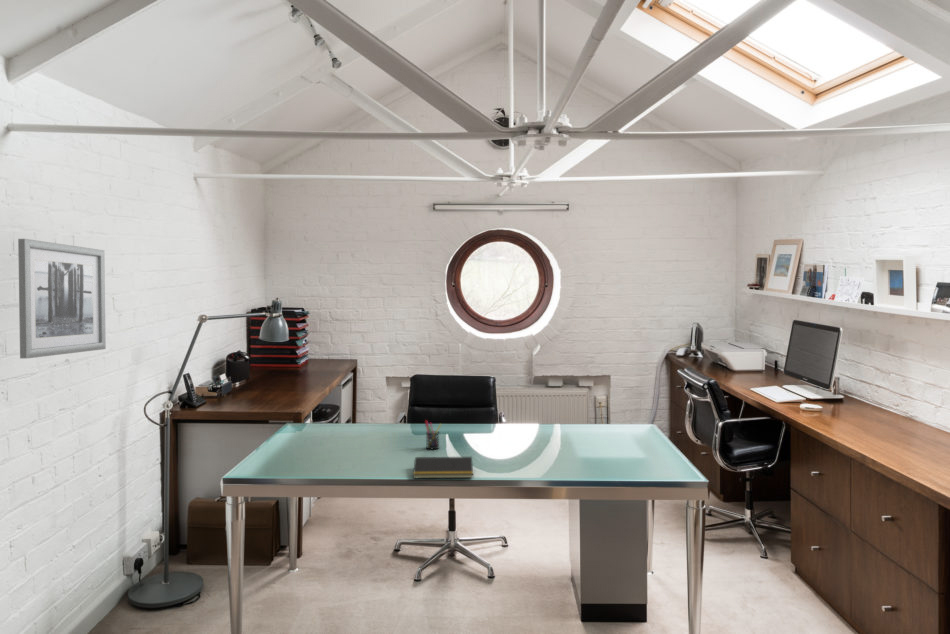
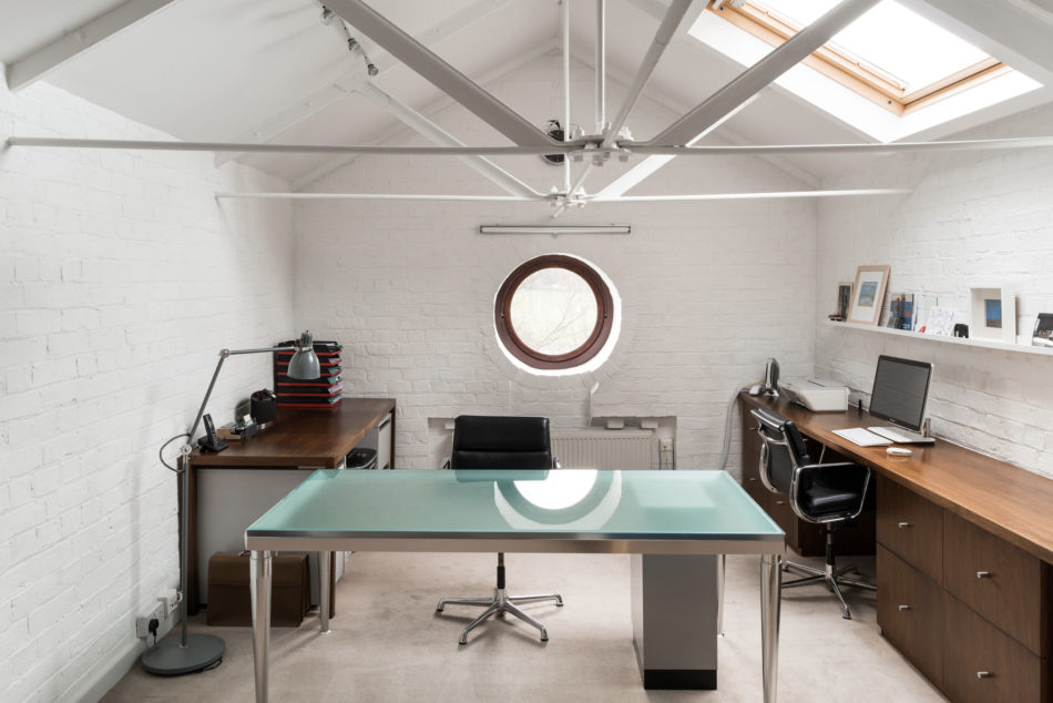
- pen holder (431, 434)
- wall art (66, 299)
- notepad (443, 467)
